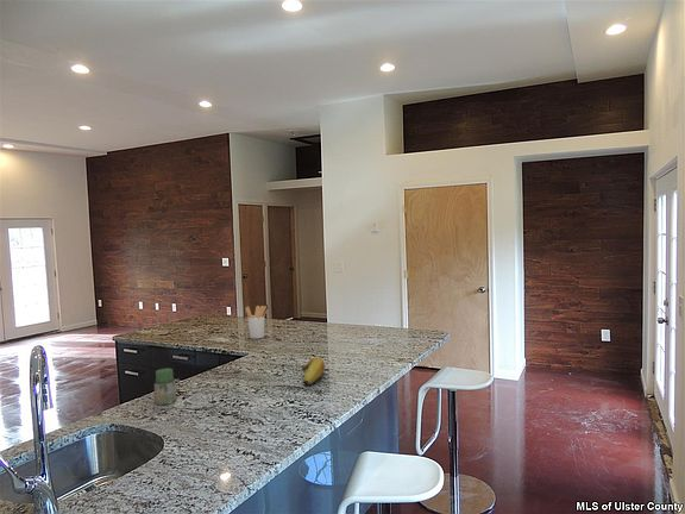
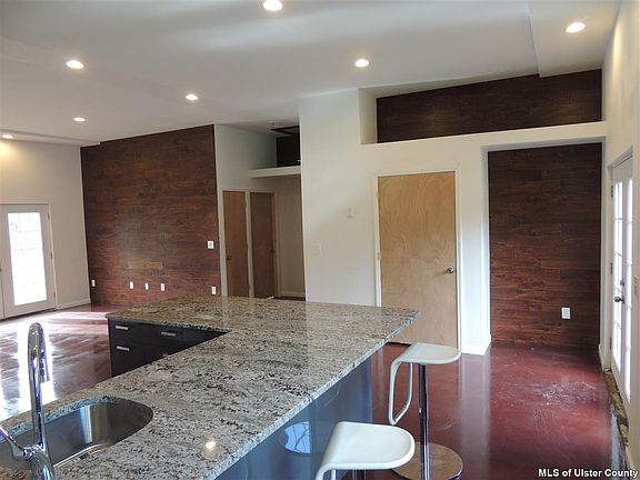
- jar (164, 386)
- utensil holder (257, 320)
- fruit (307, 368)
